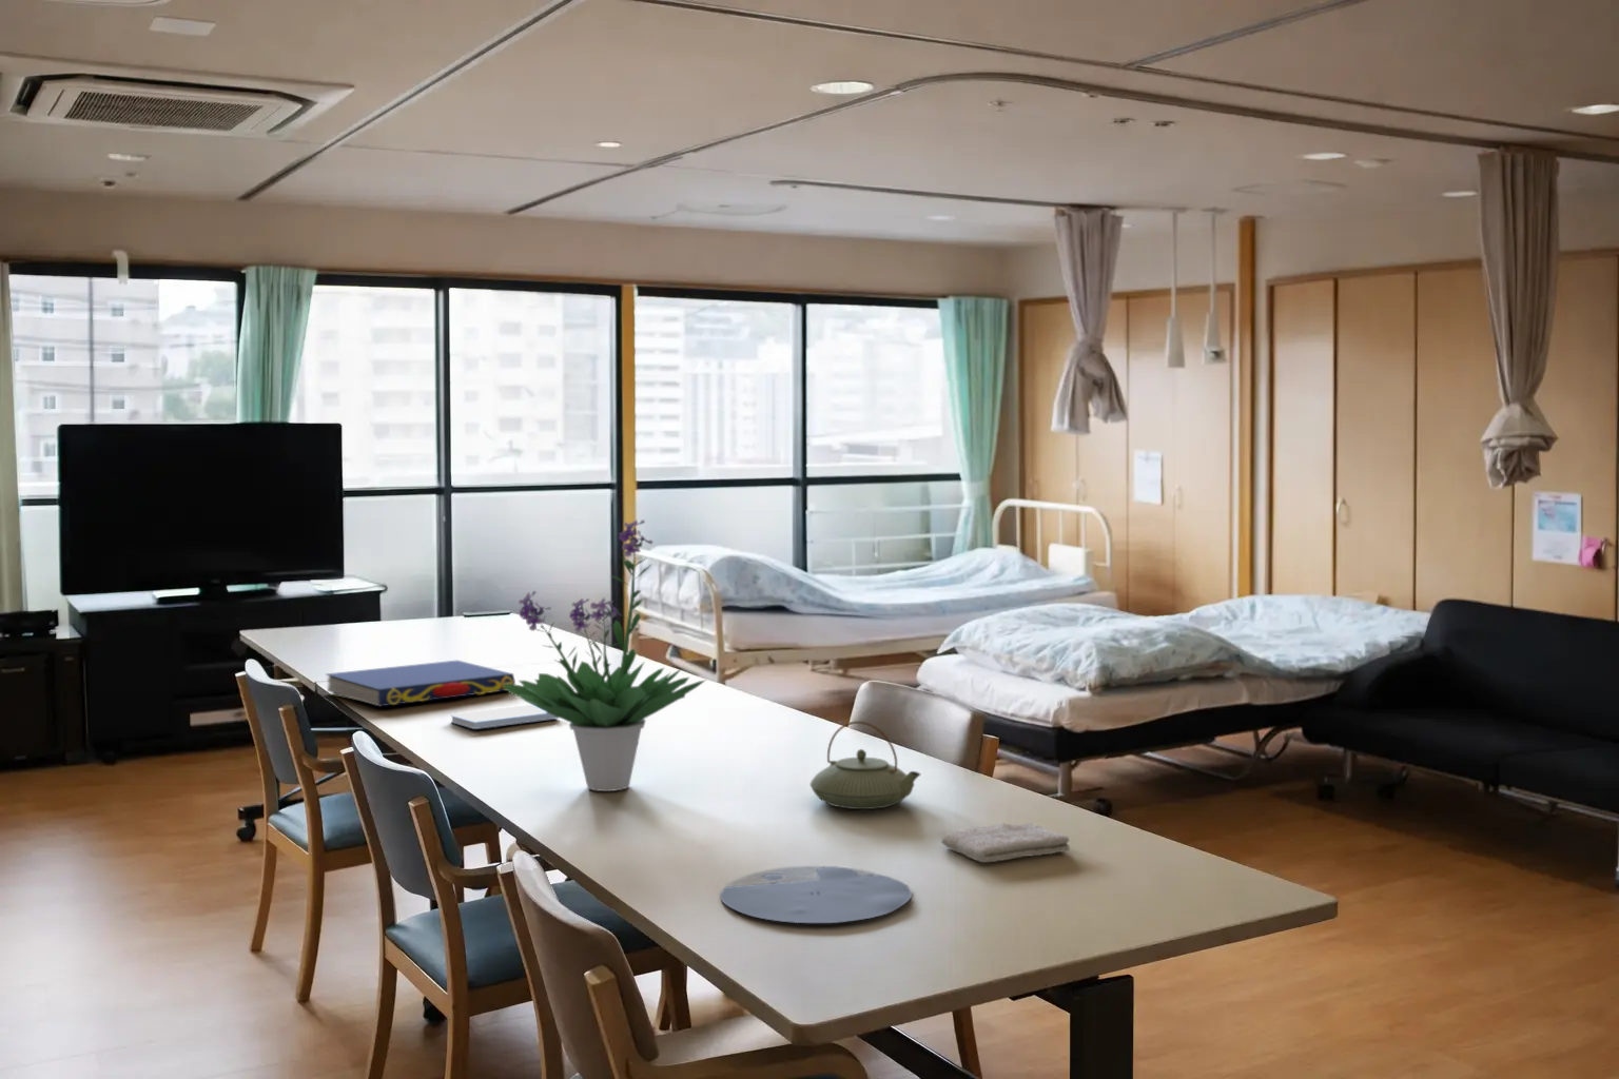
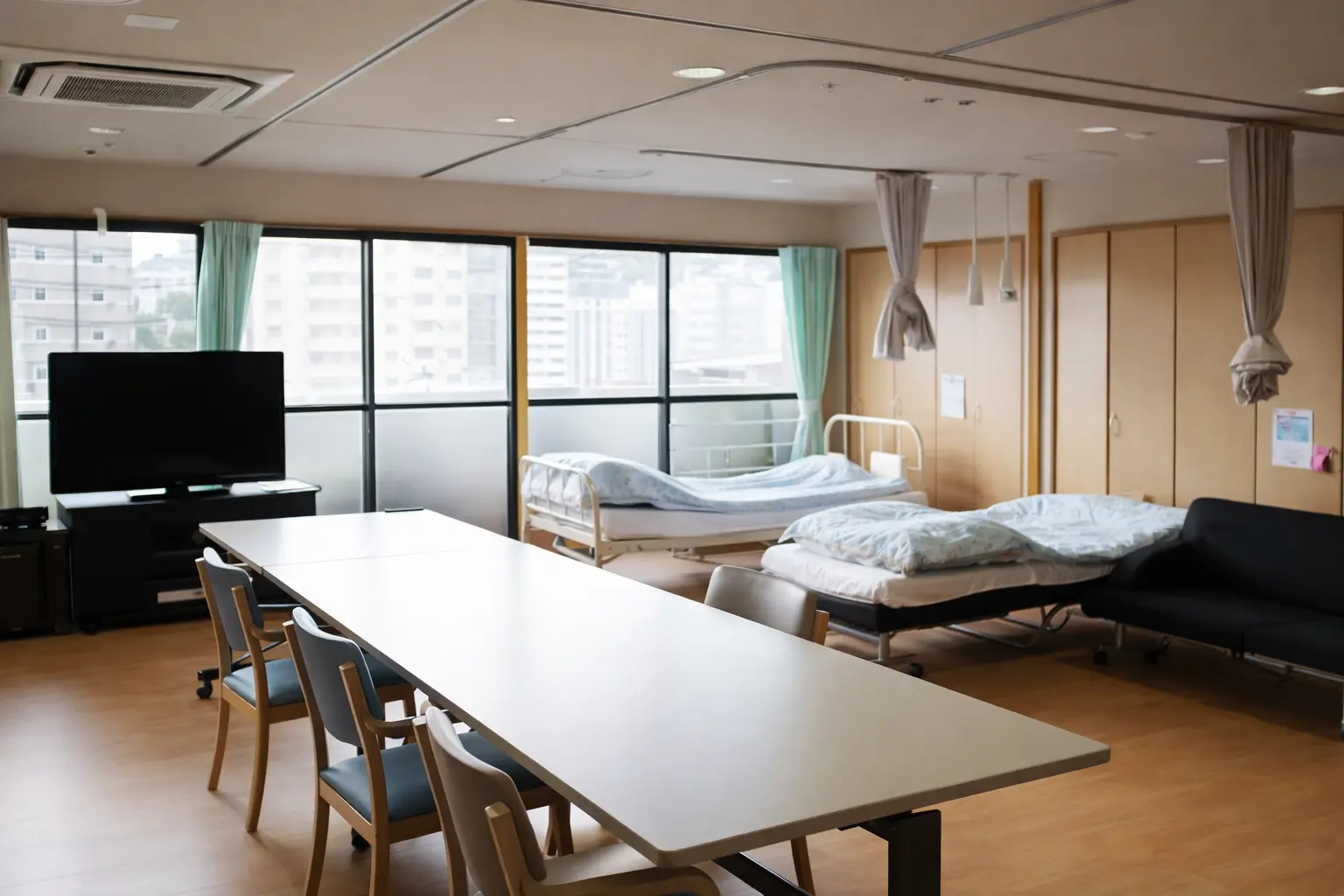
- washcloth (1007, 841)
- potted plant (605, 653)
- plate (816, 892)
- notepad (504, 715)
- book (423, 682)
- teapot (867, 762)
